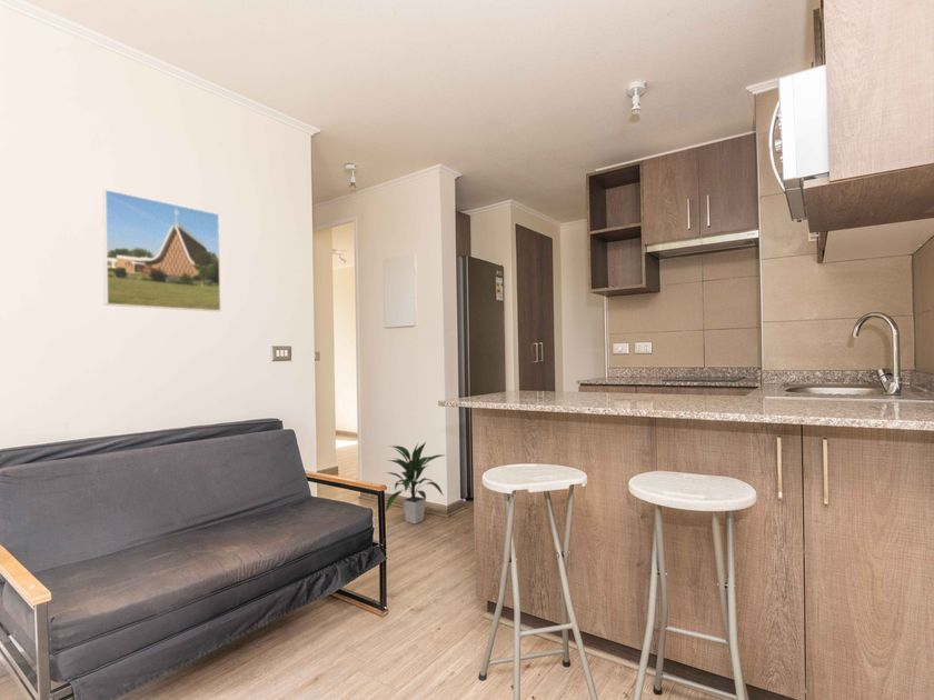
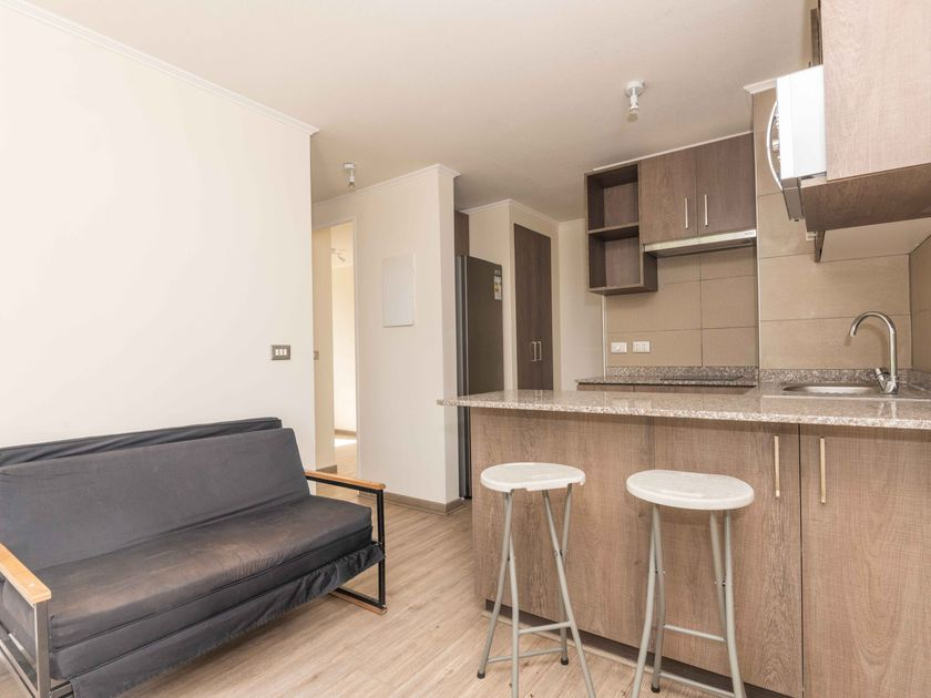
- indoor plant (410, 480)
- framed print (166, 256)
